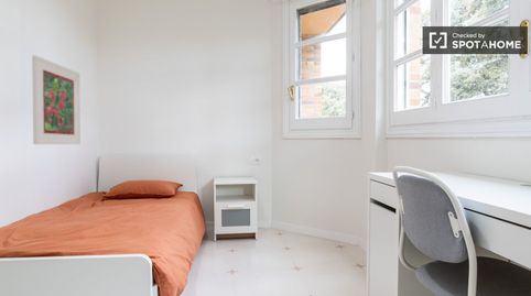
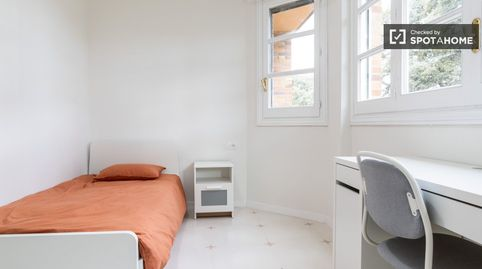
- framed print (58, 105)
